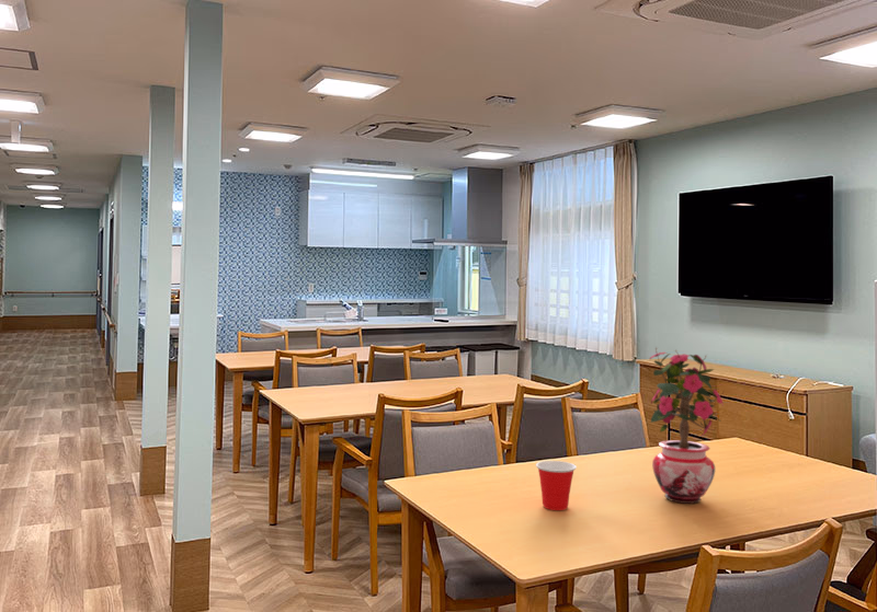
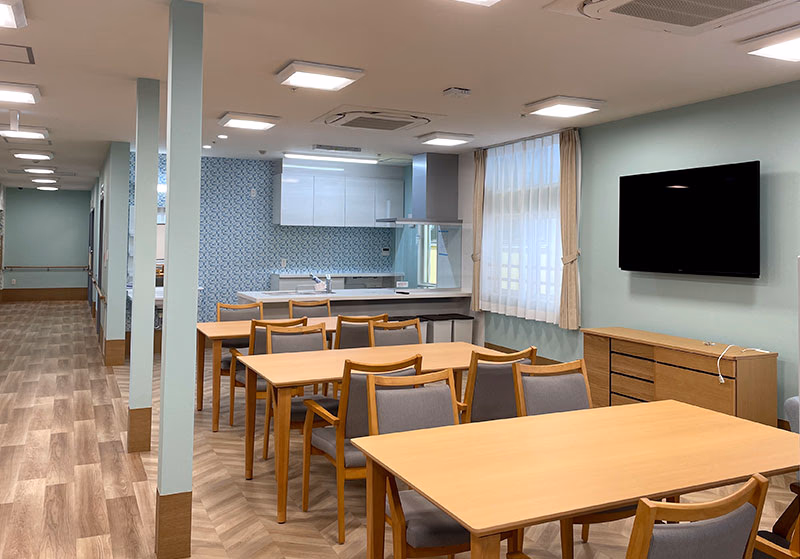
- potted flower (684, 423)
- cup (555, 485)
